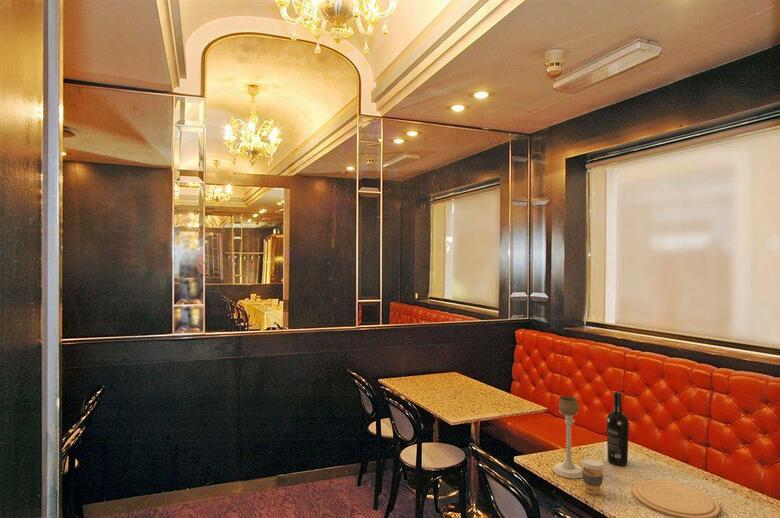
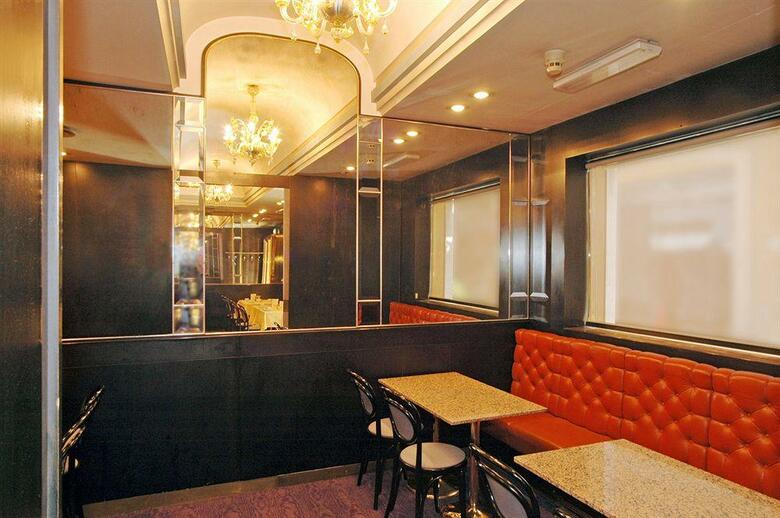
- wine bottle (617, 427)
- plate (674, 497)
- candle holder (568, 434)
- coffee cup (592, 476)
